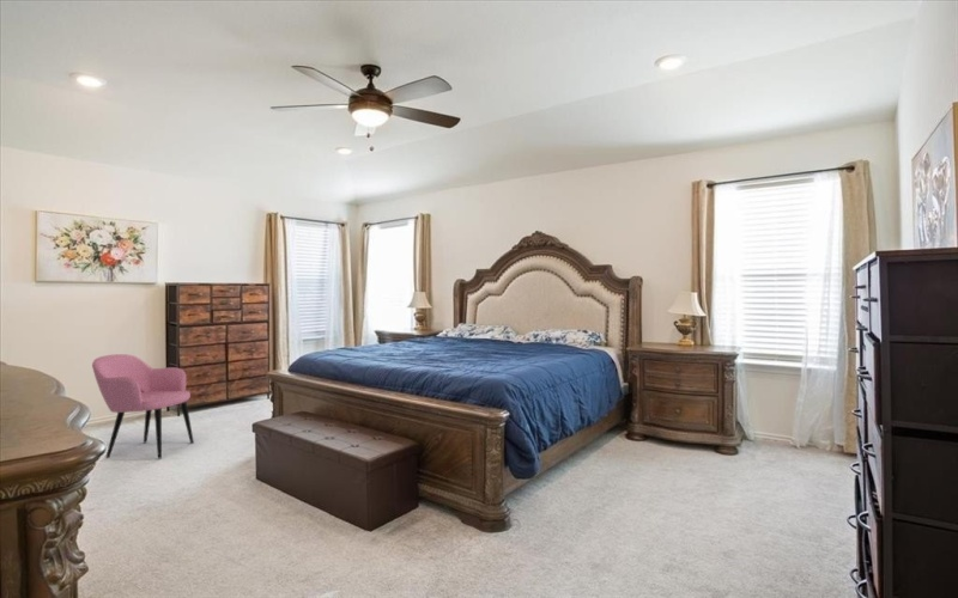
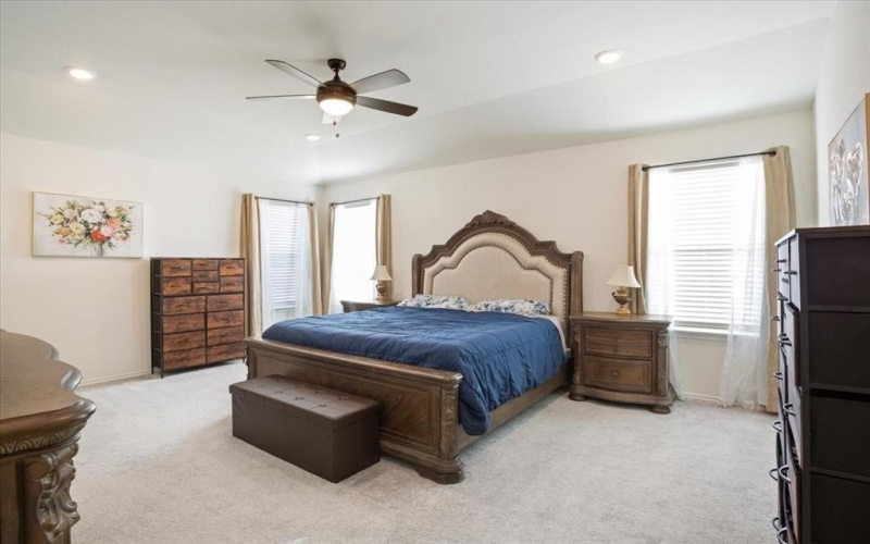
- armchair (145, 402)
